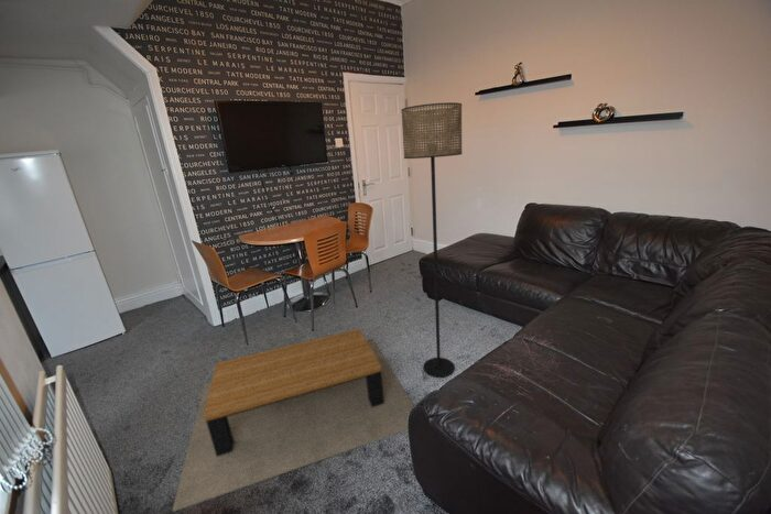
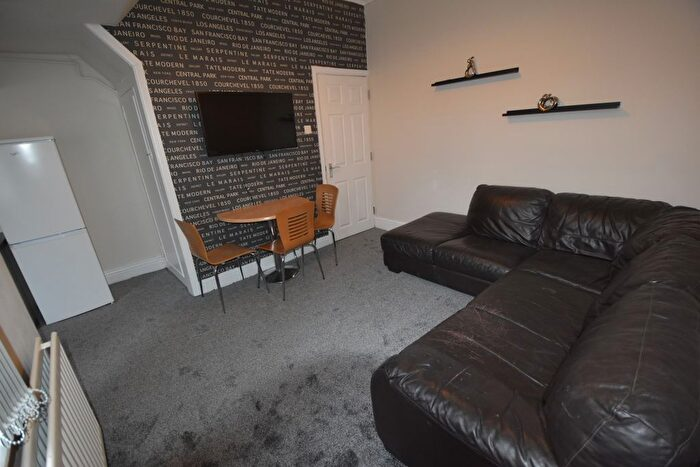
- floor lamp (435, 253)
- coffee table (298, 383)
